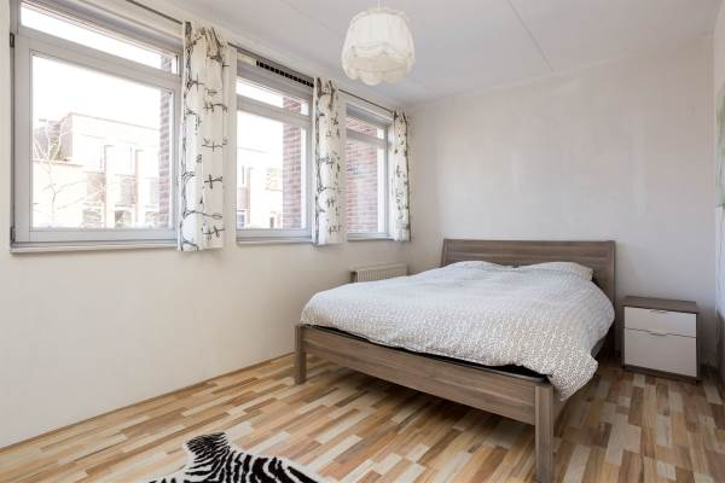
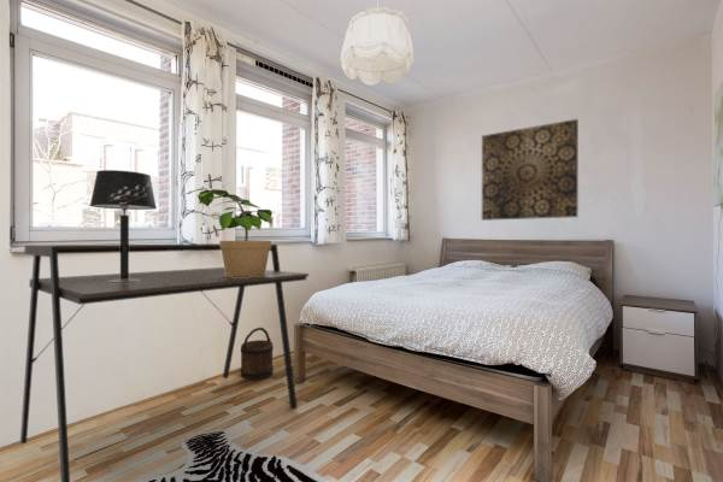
+ desk (169, 294)
+ table lamp (124, 227)
+ bucket (257, 351)
+ wall art (525, 174)
+ potted plant (234, 227)
